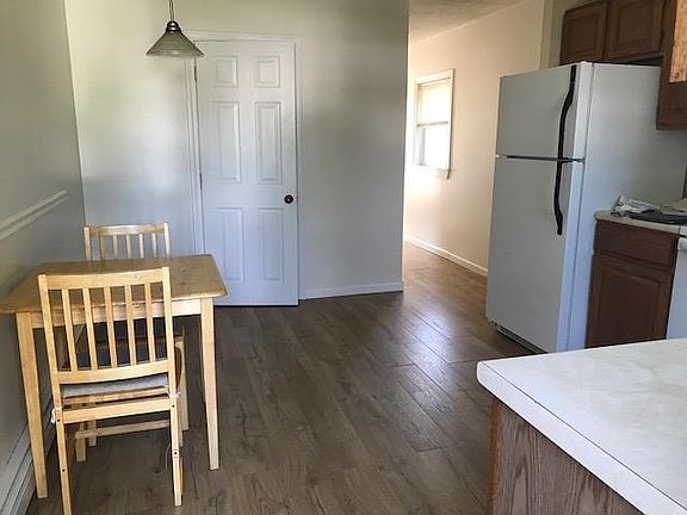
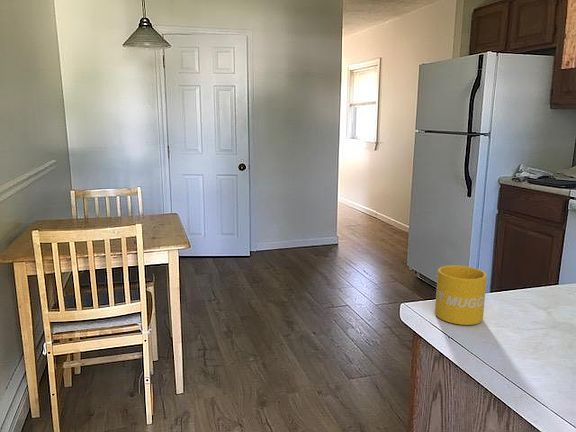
+ mug (460, 290)
